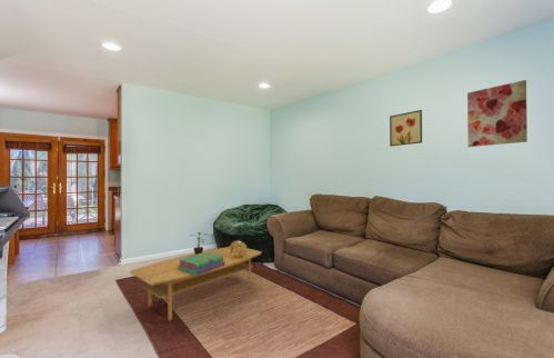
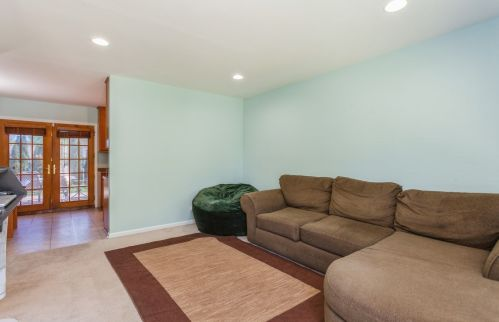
- wall art (405, 129)
- stack of books (201, 261)
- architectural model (238, 249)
- coffee table (203, 278)
- wall art (495, 116)
- potted plant (199, 243)
